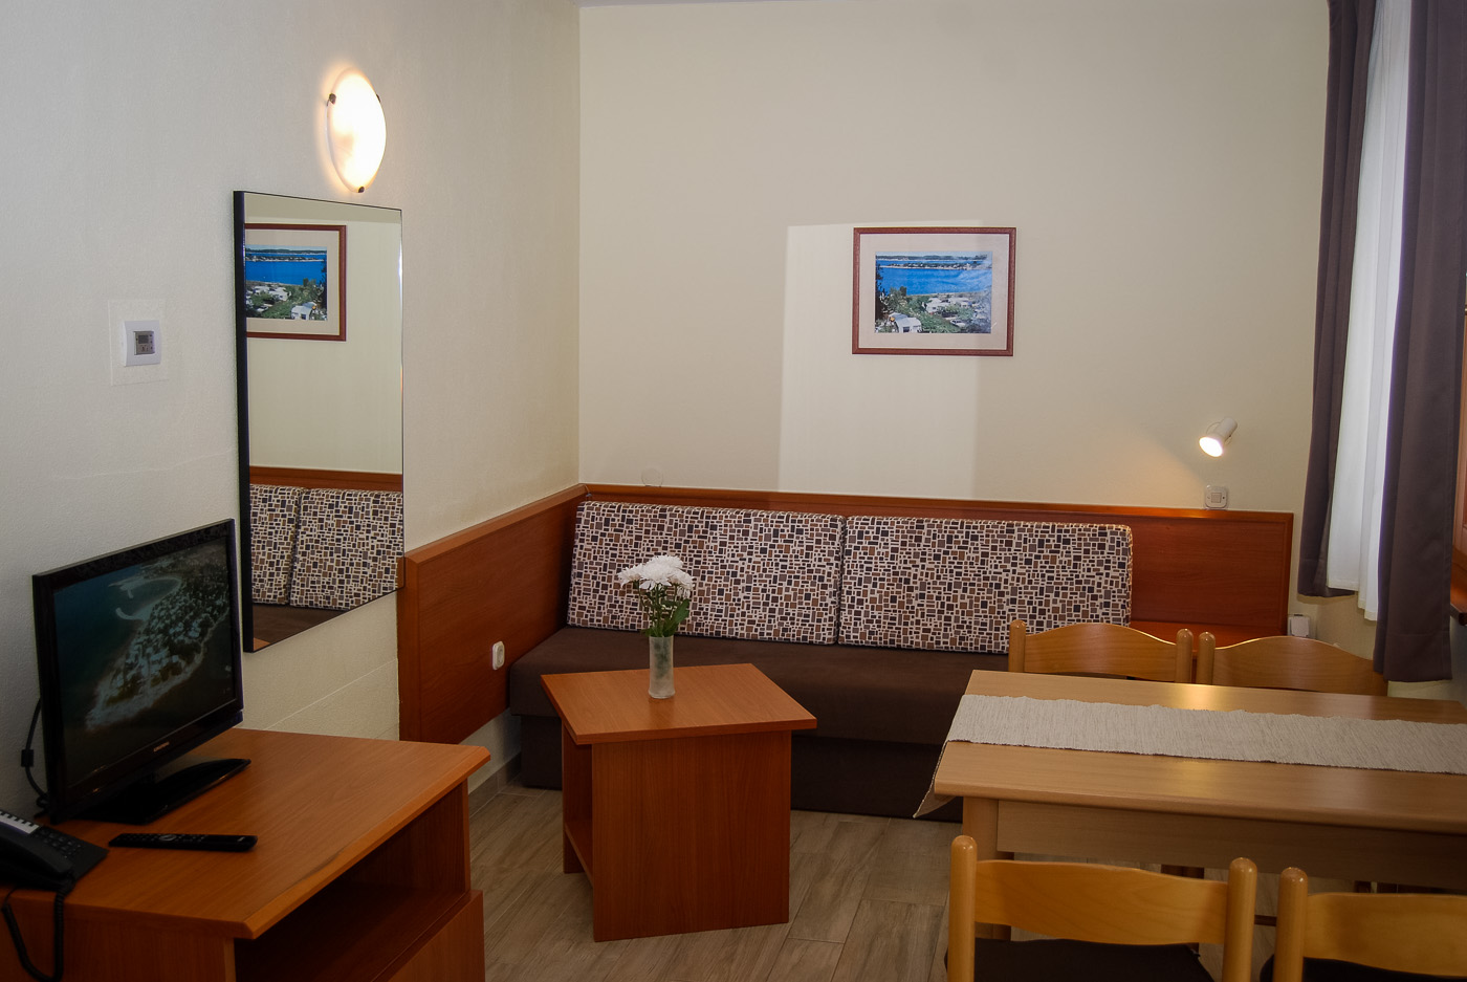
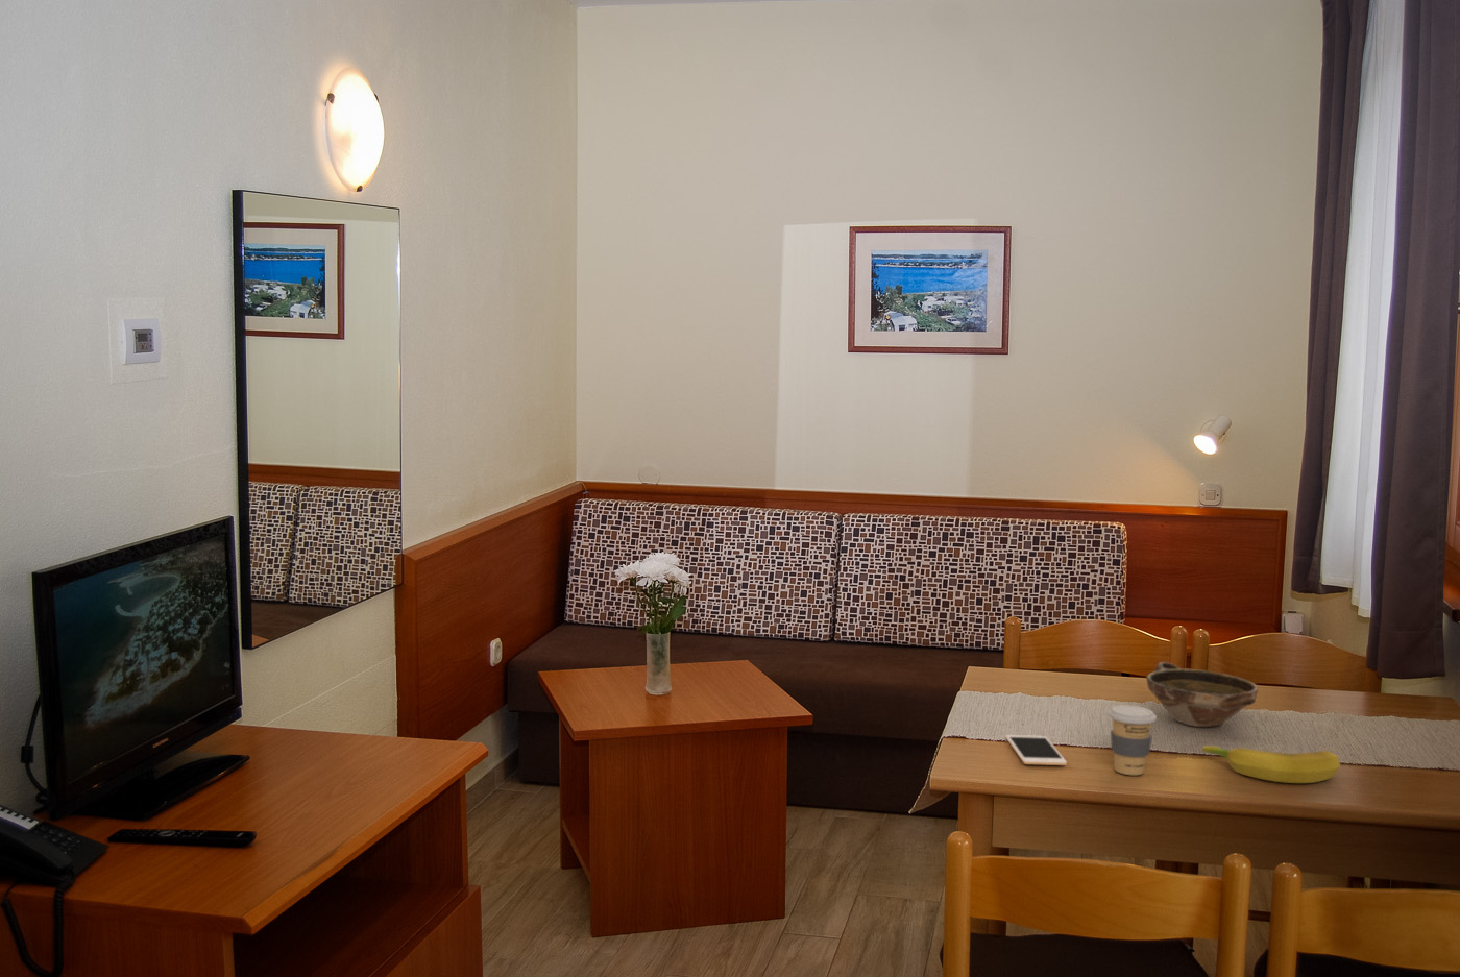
+ cell phone (1035, 749)
+ bowl (1199, 698)
+ coffee cup (1131, 740)
+ banana (1275, 758)
